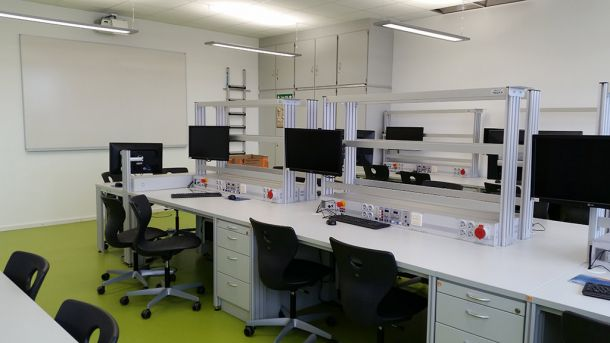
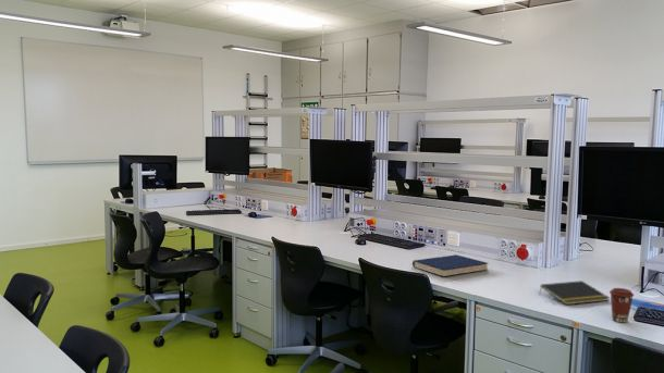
+ book (448, 264)
+ coffee cup (620, 304)
+ notepad (574, 291)
